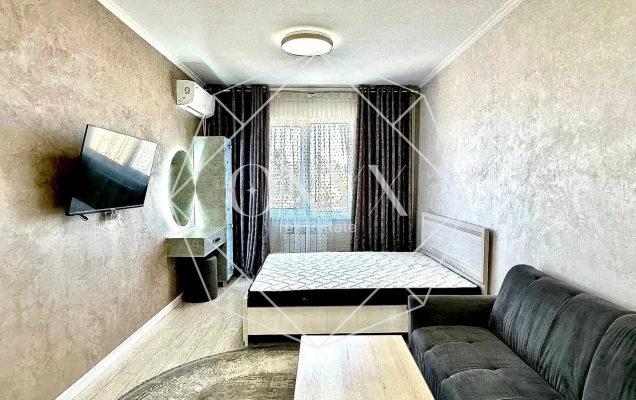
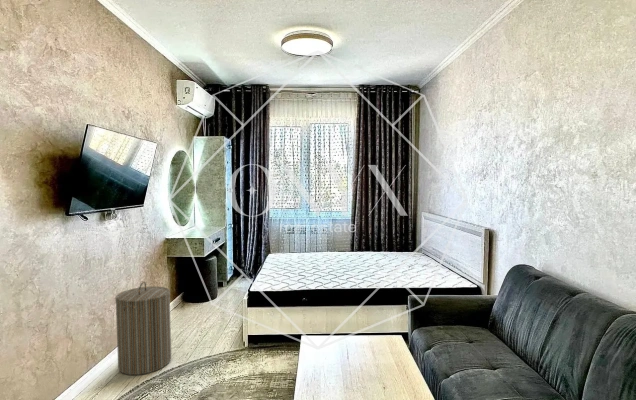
+ laundry hamper (144, 322)
